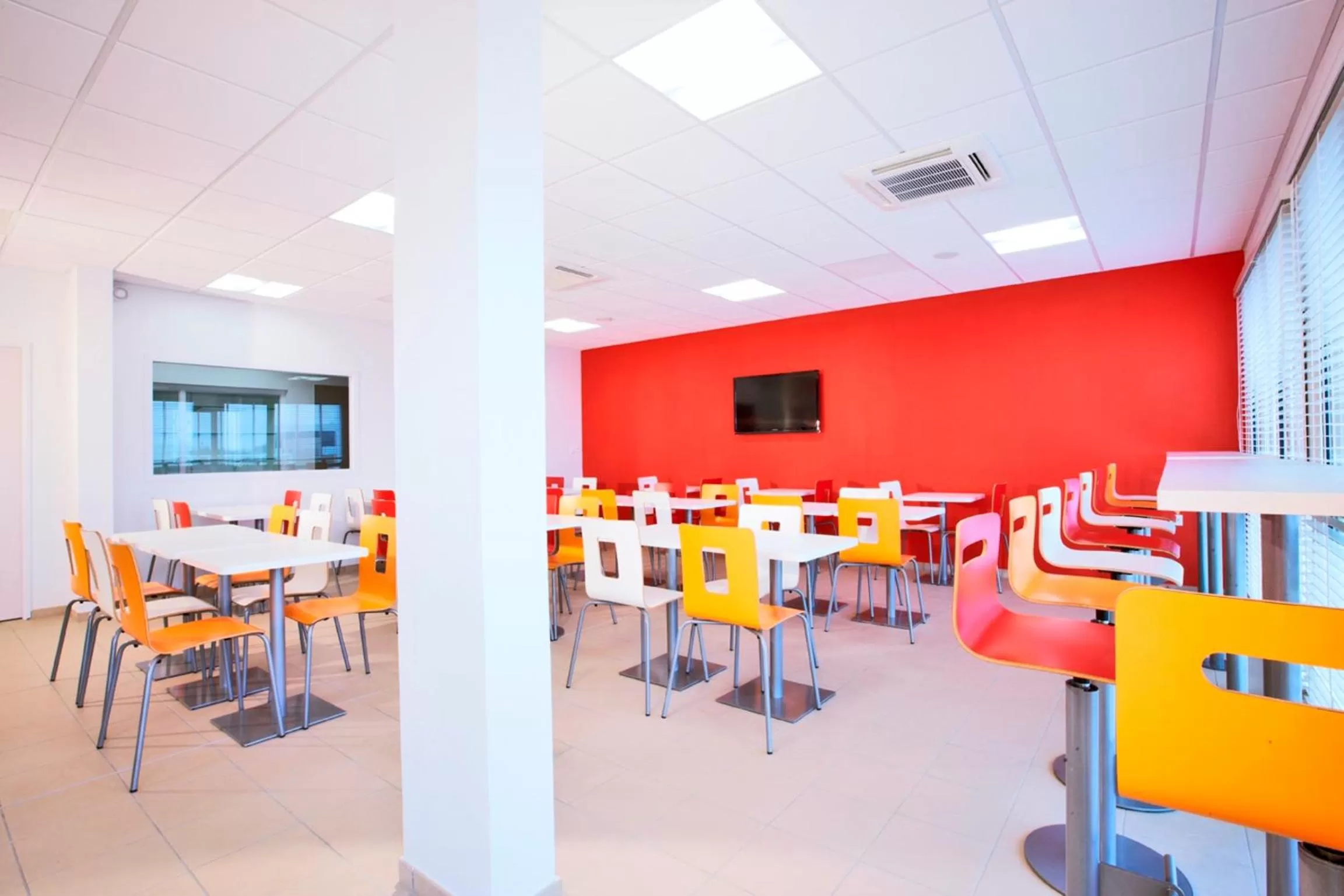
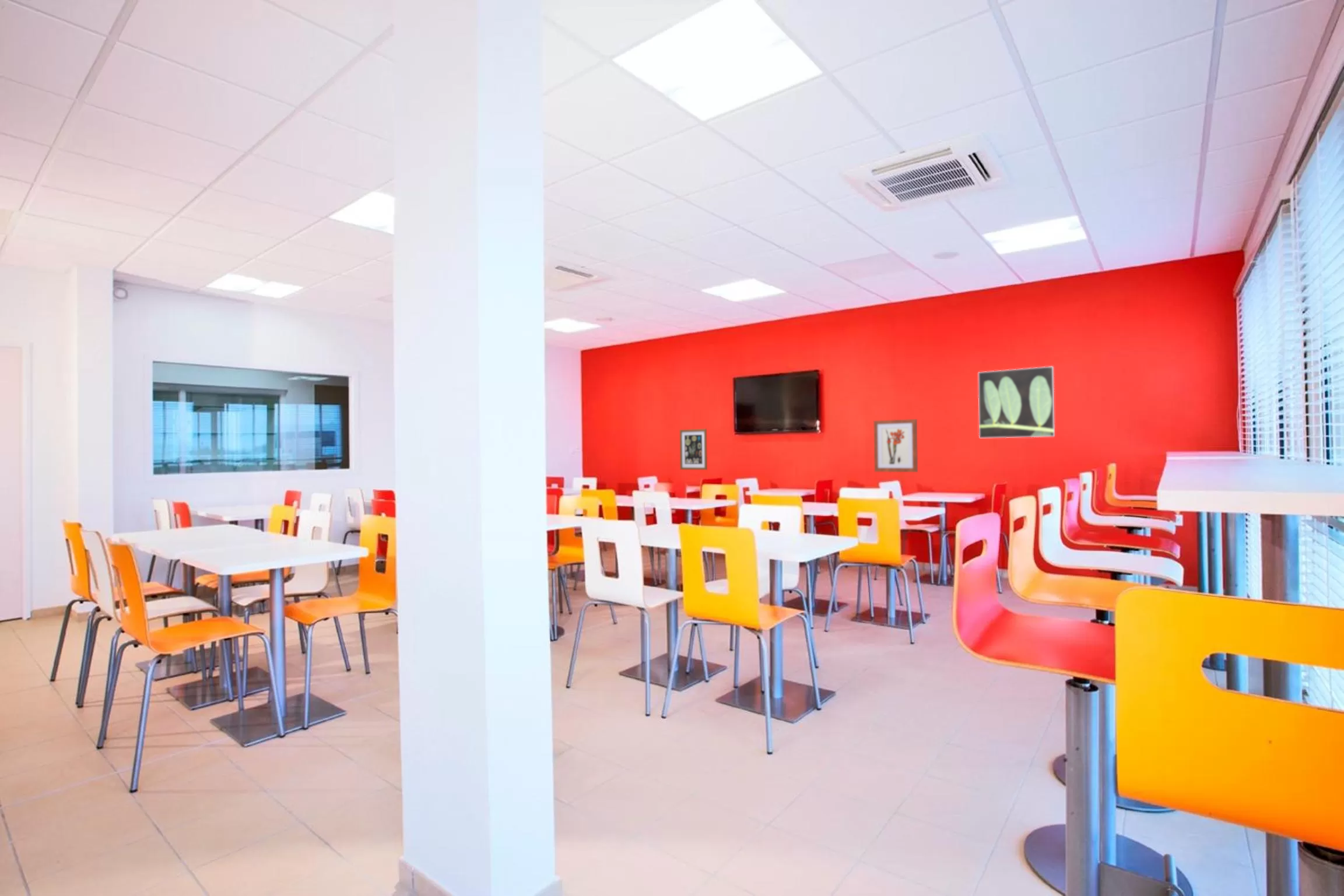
+ wall art (693, 449)
+ wall art (895, 446)
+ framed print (1015, 403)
